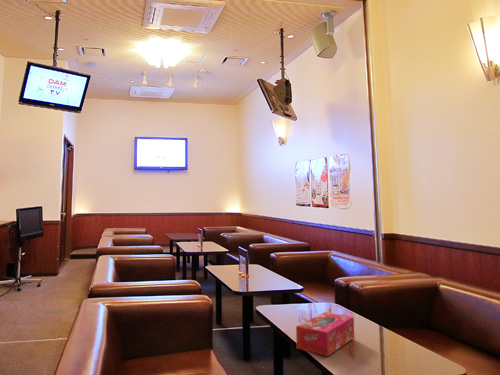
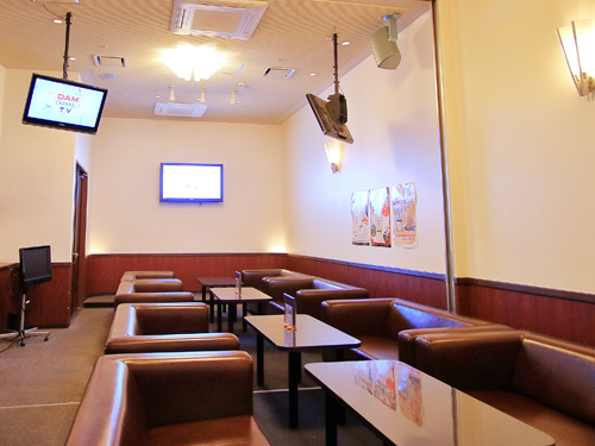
- tissue box (326, 332)
